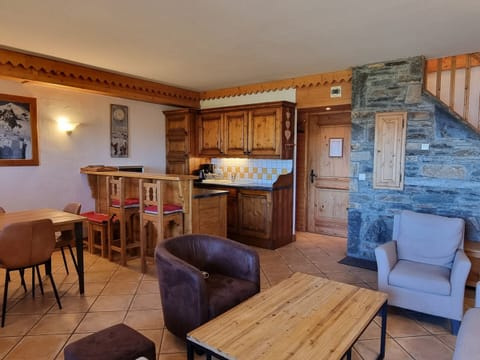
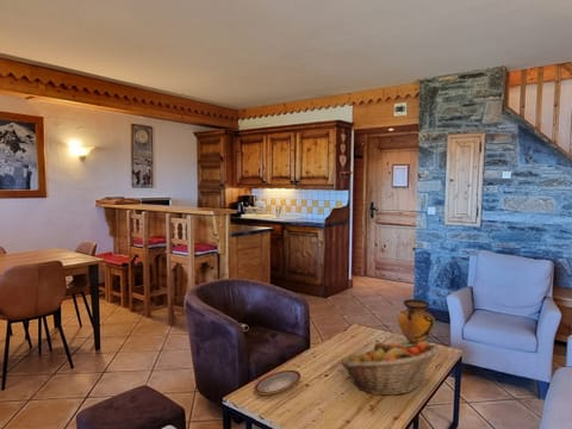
+ fruit basket (388, 362)
+ vase (415, 325)
+ plate (278, 383)
